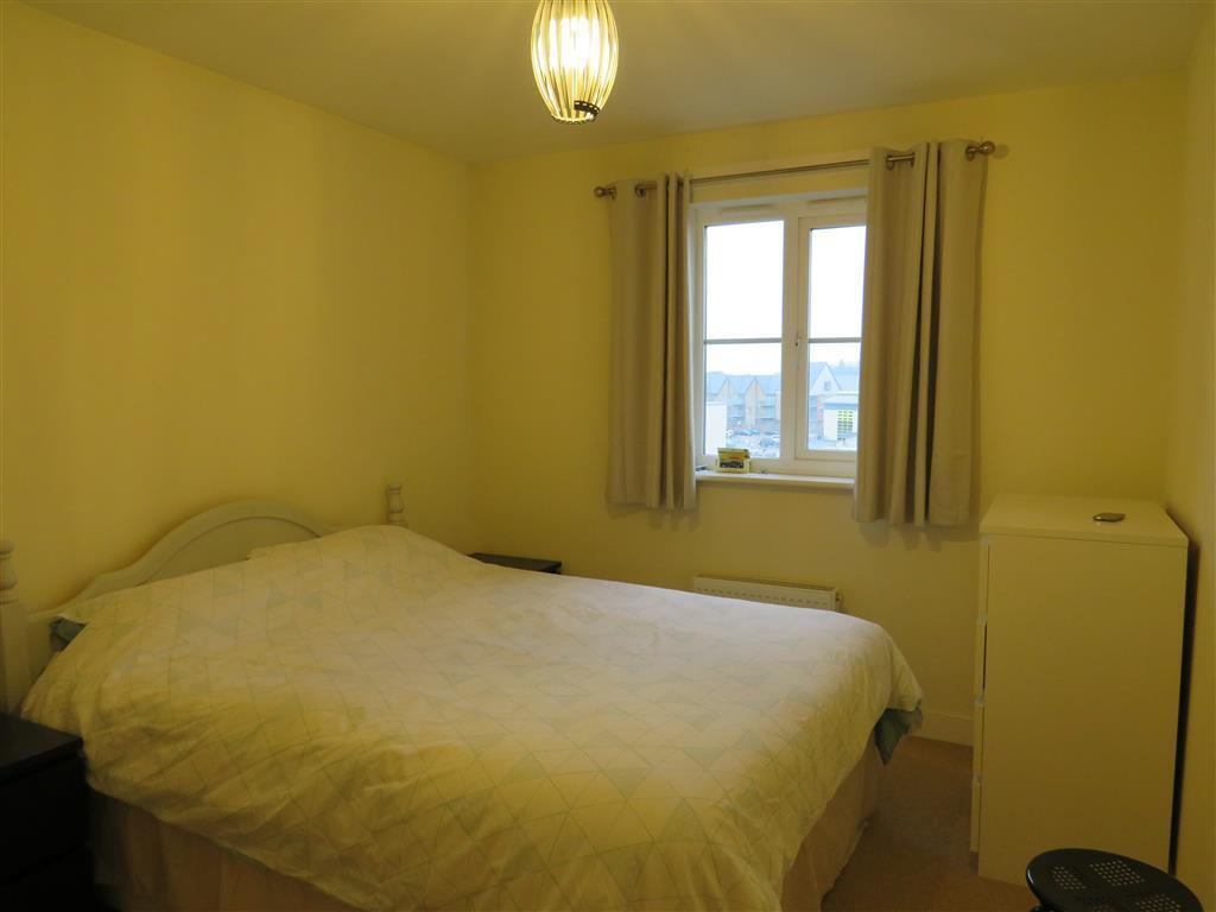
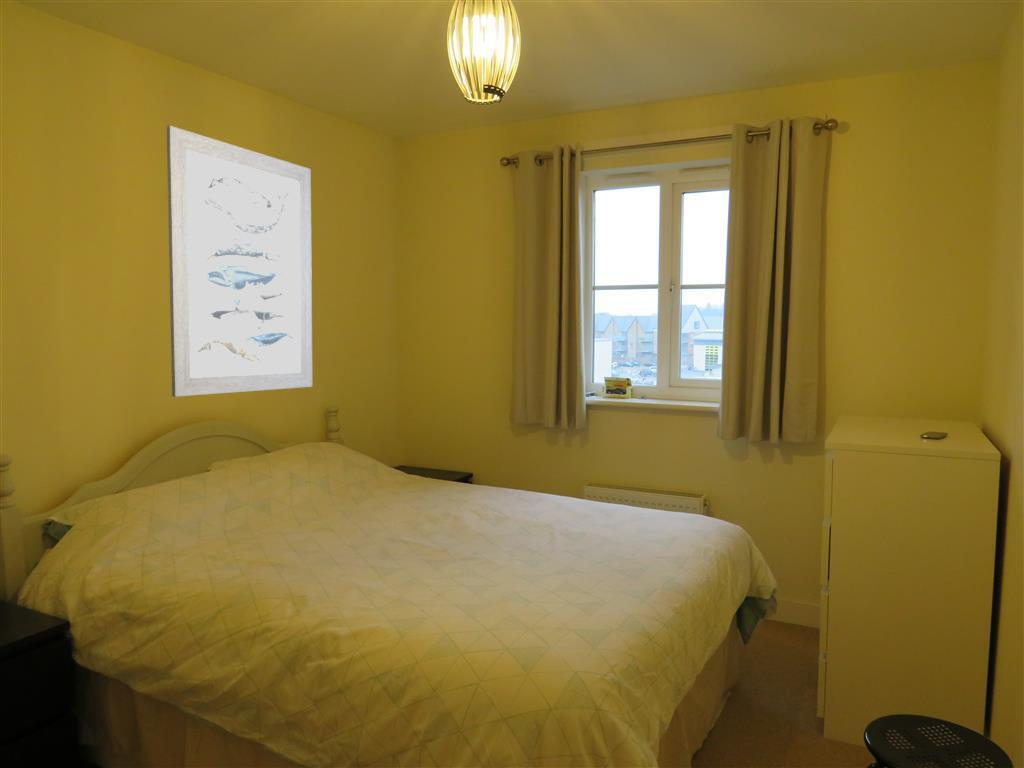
+ wall art (248, 271)
